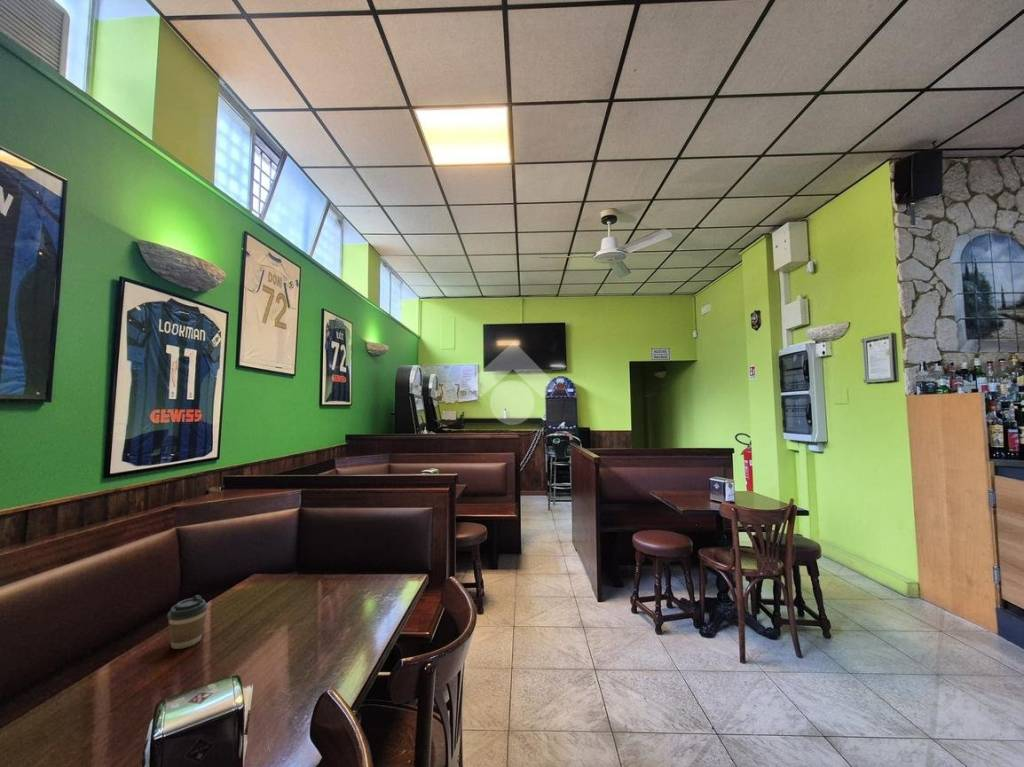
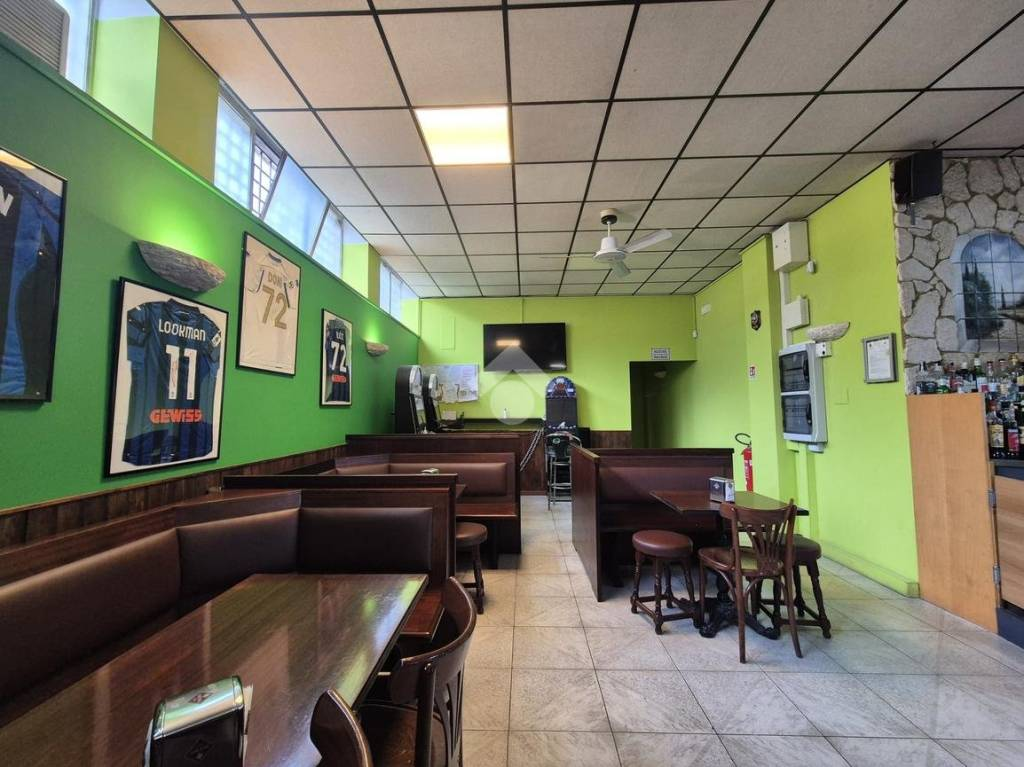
- coffee cup (187, 620)
